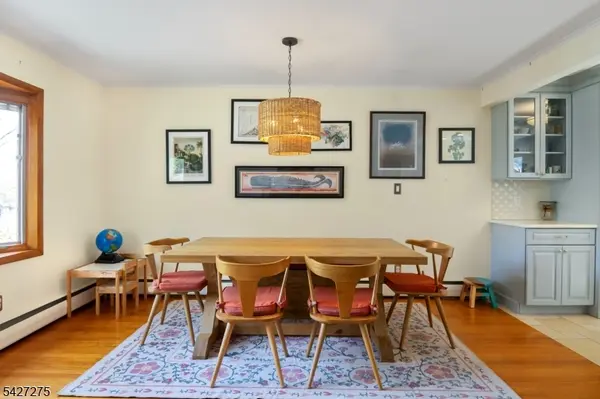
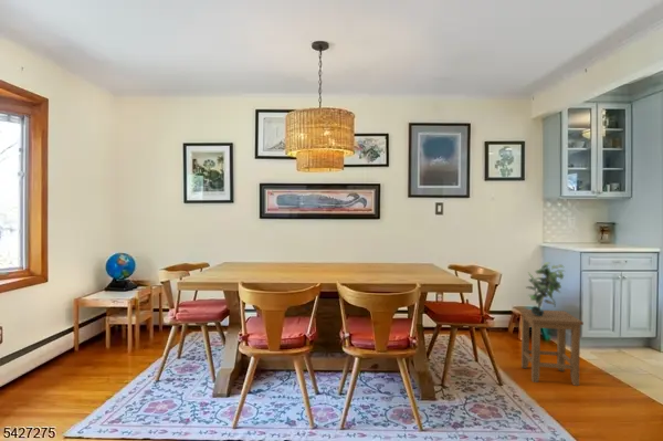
+ potted plant (546, 288)
+ stool (548, 351)
